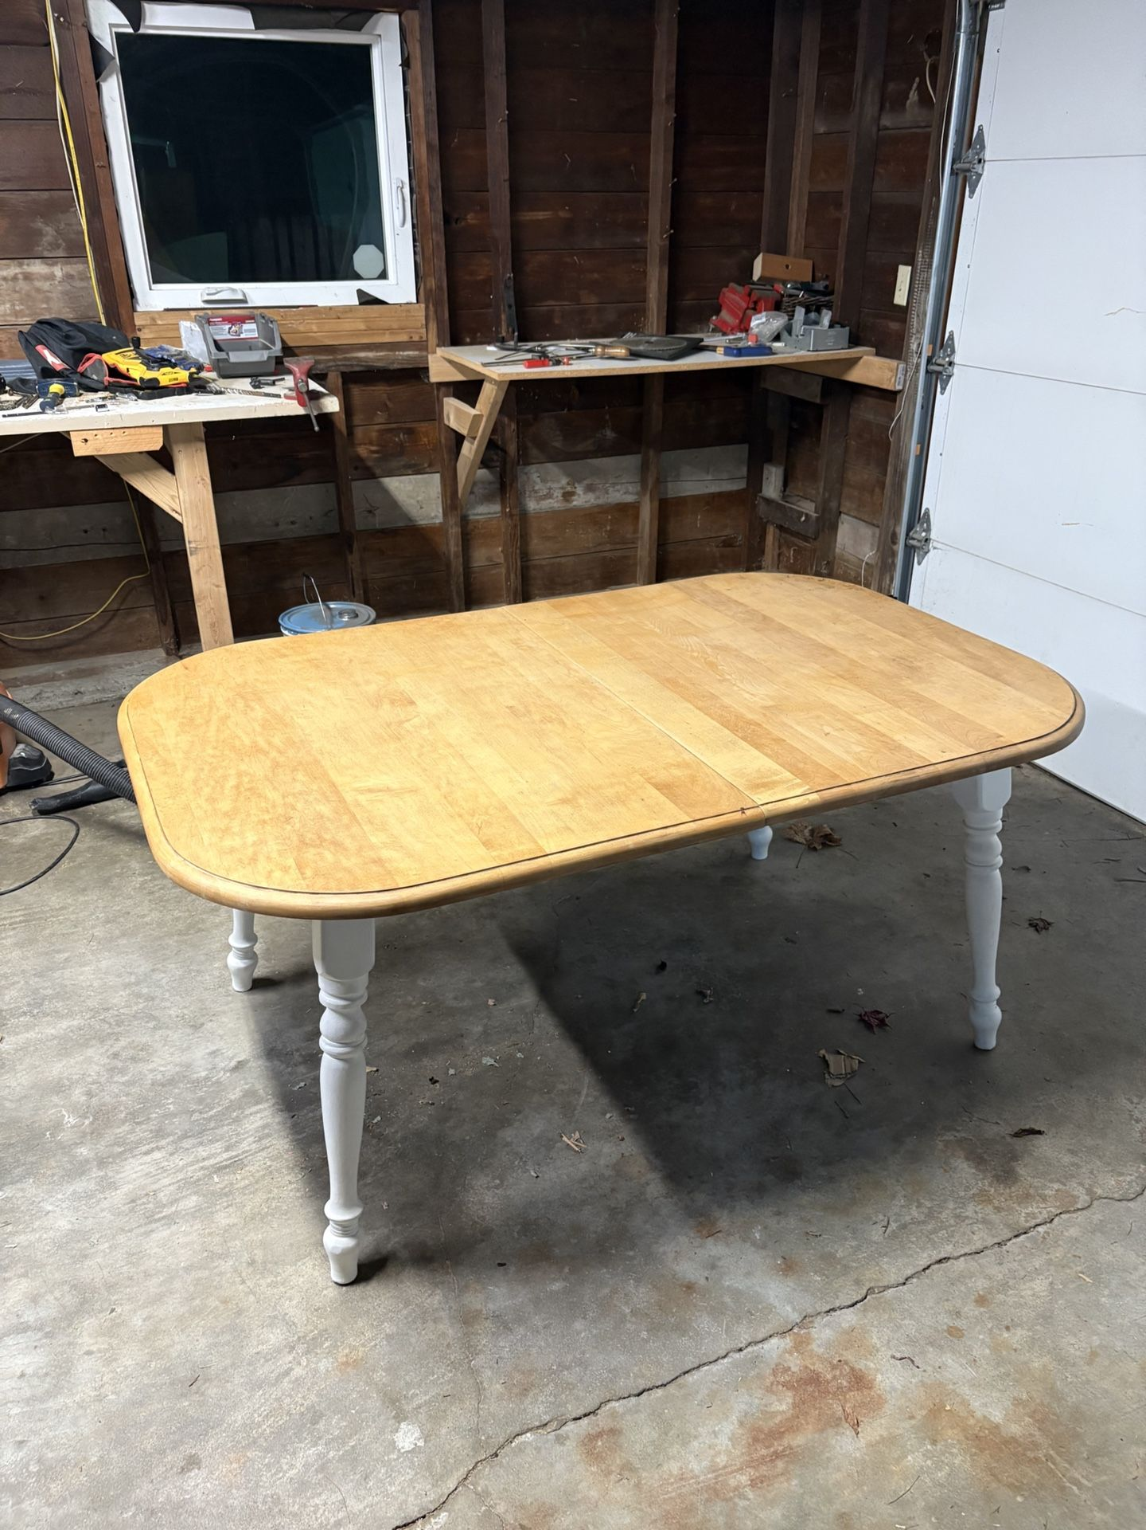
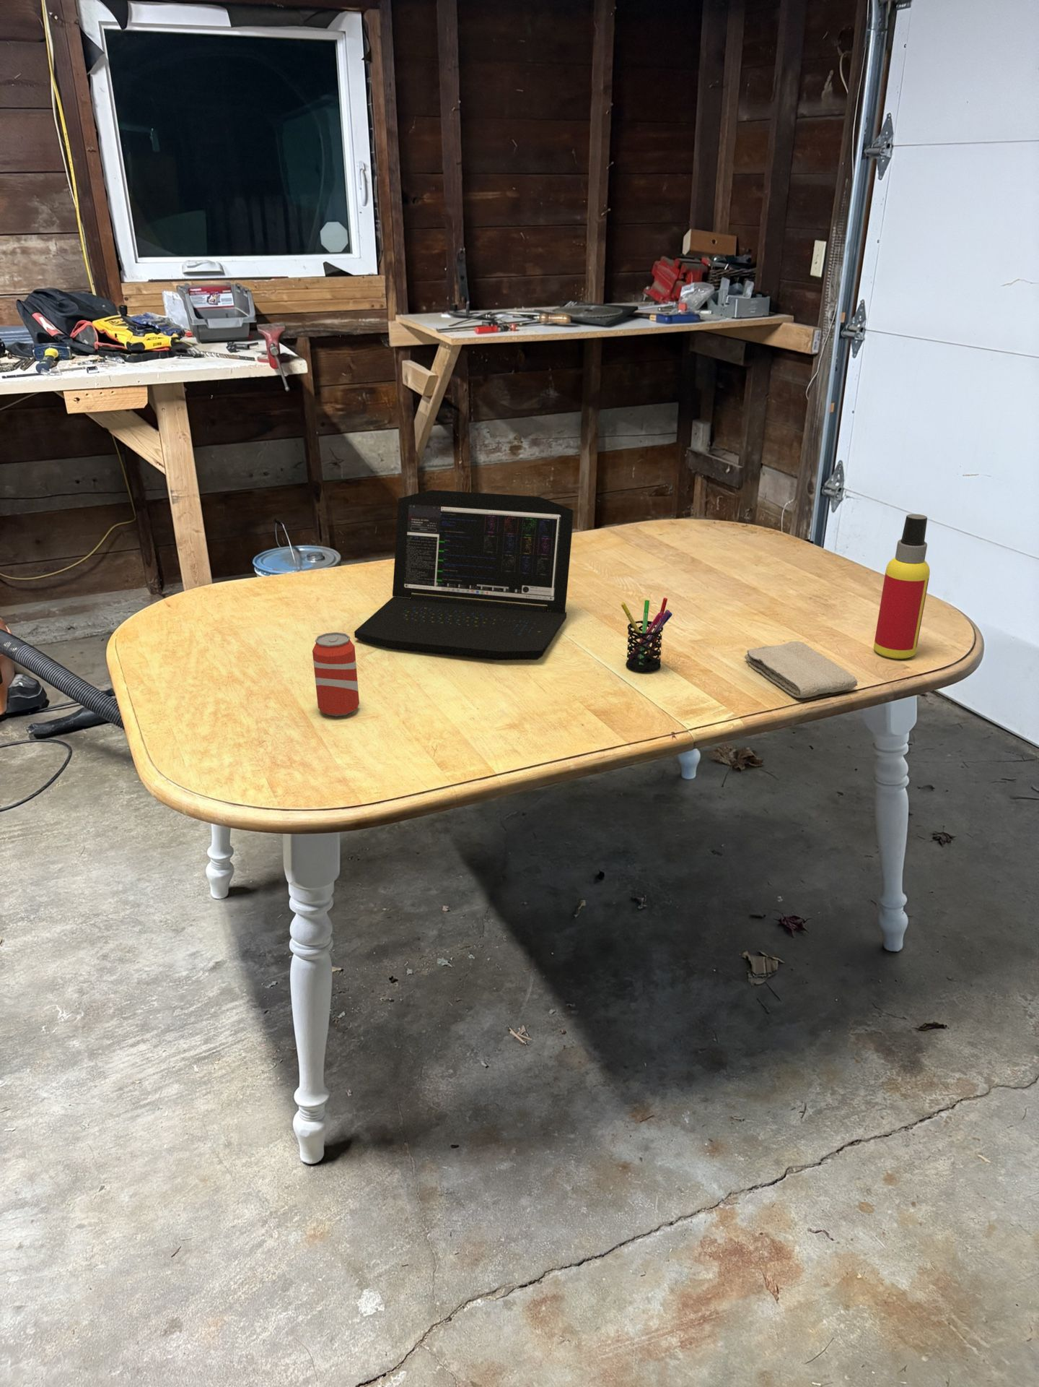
+ spray bottle (905, 585)
+ beverage can (335, 675)
+ laptop (464, 571)
+ pen holder (646, 630)
+ washcloth (798, 667)
